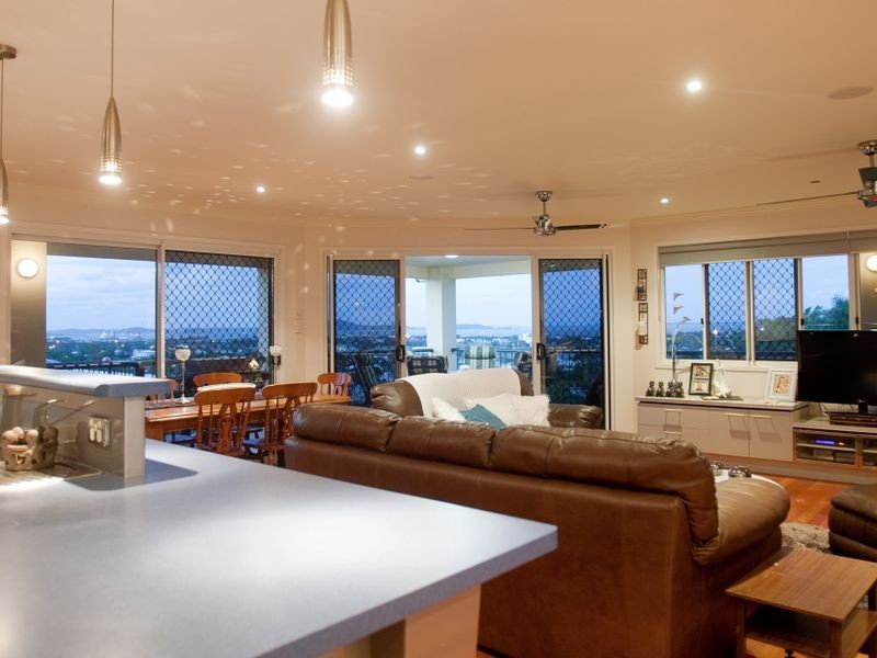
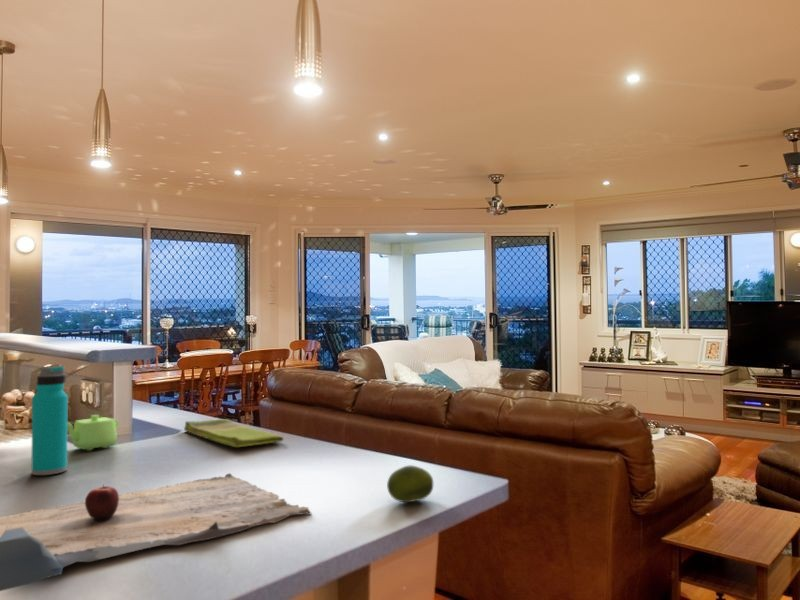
+ fruit (409, 483)
+ dish towel (231, 431)
+ water bottle (49, 419)
+ teapot (90, 431)
+ cutting board (144, 501)
